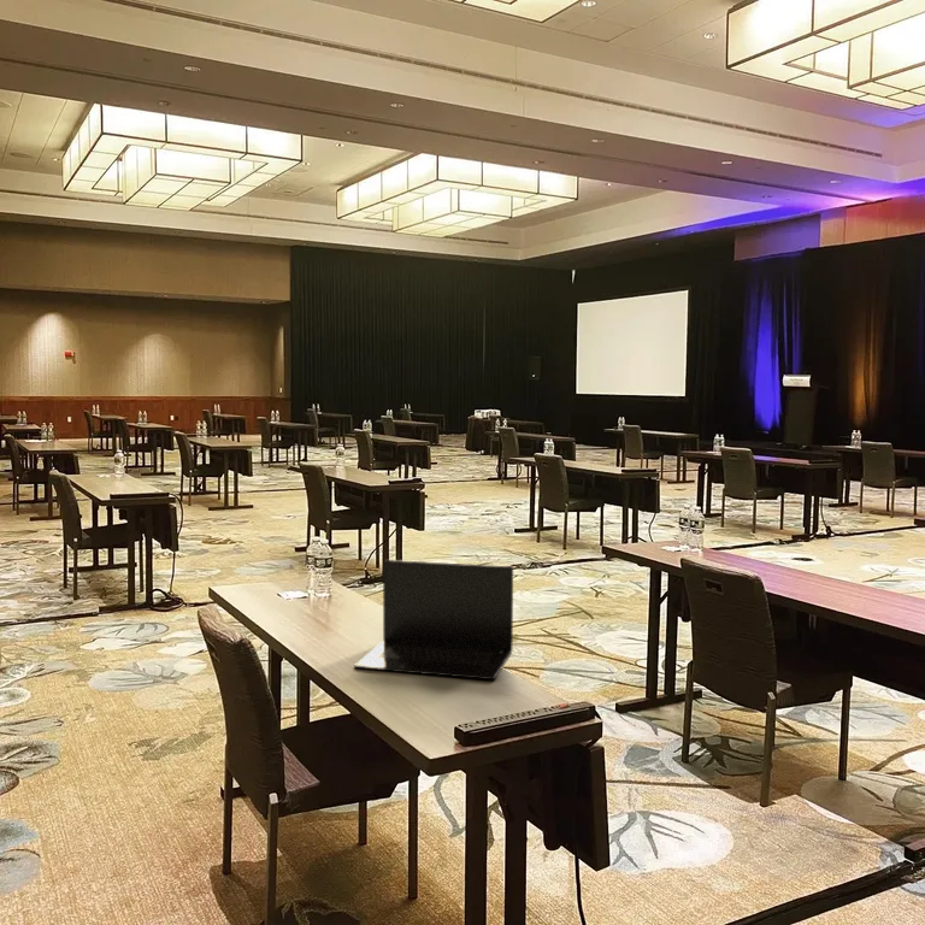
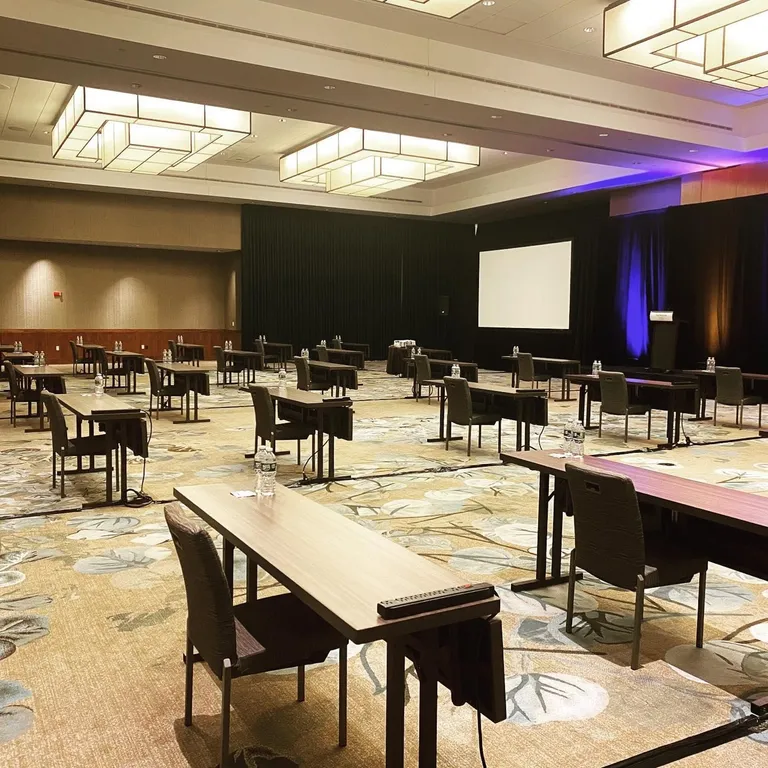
- laptop (435, 615)
